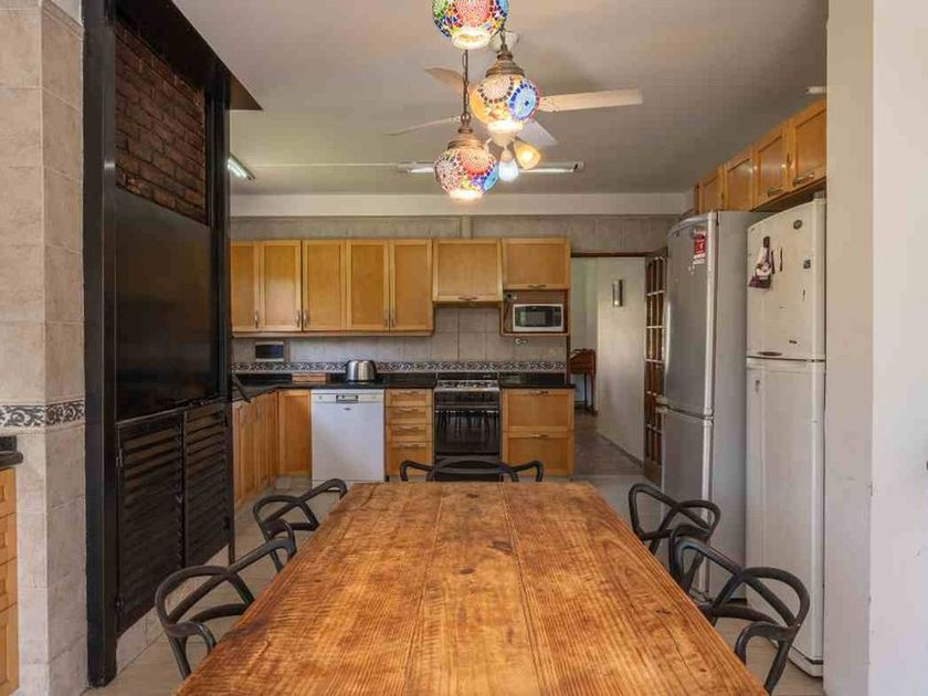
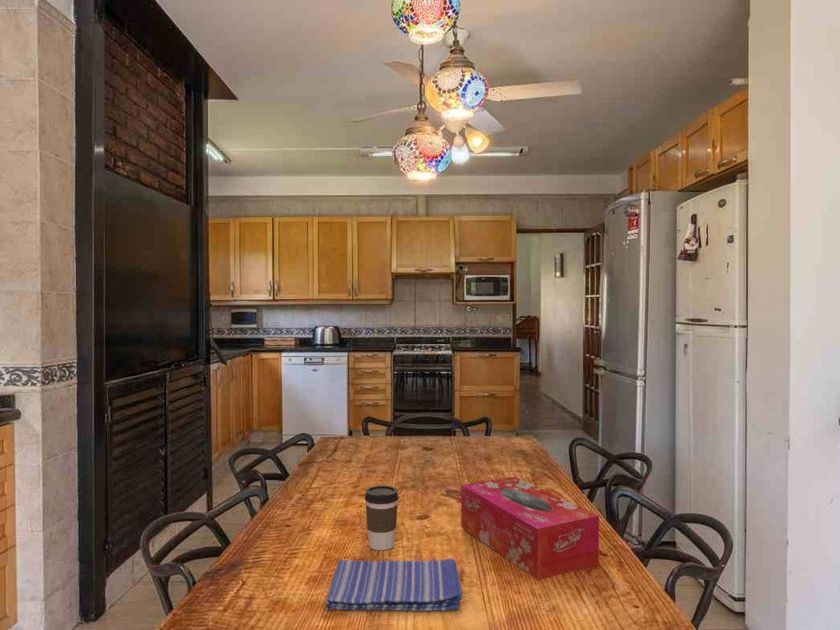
+ coffee cup (381, 517)
+ tissue box (524, 521)
+ dish towel (395, 580)
